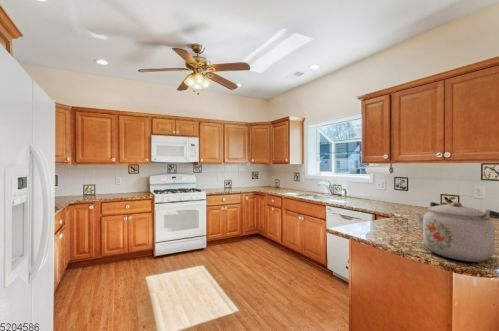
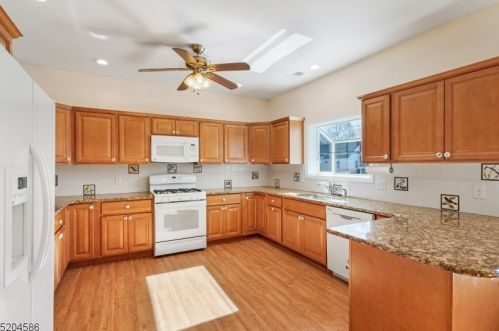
- kettle (450, 226)
